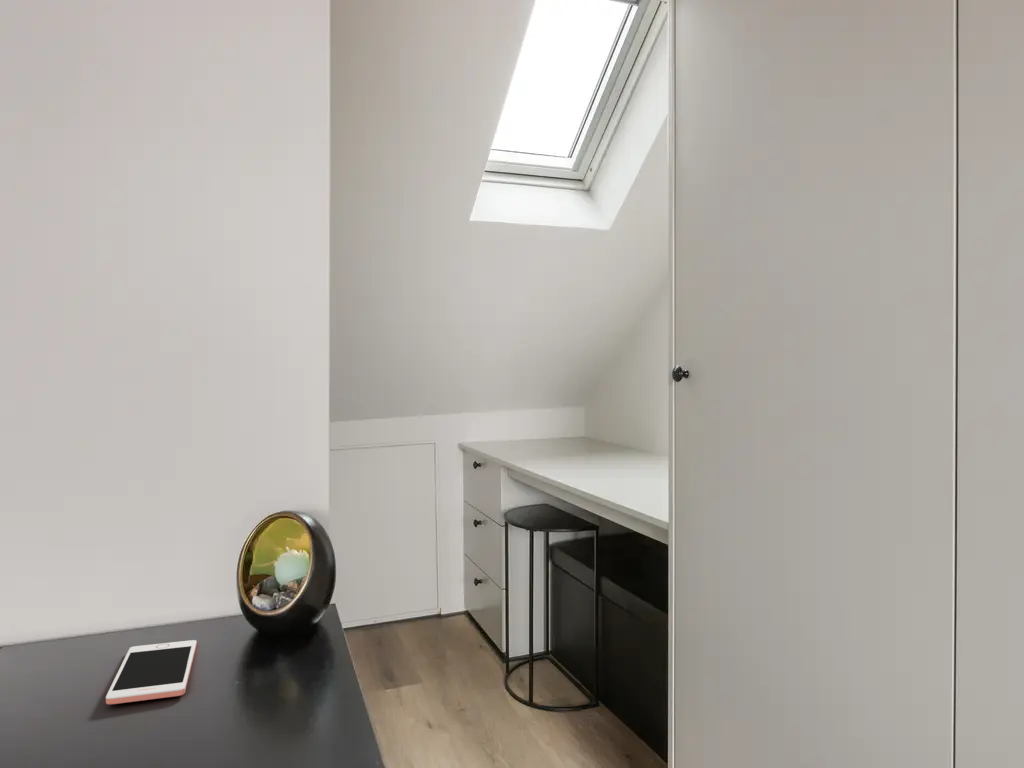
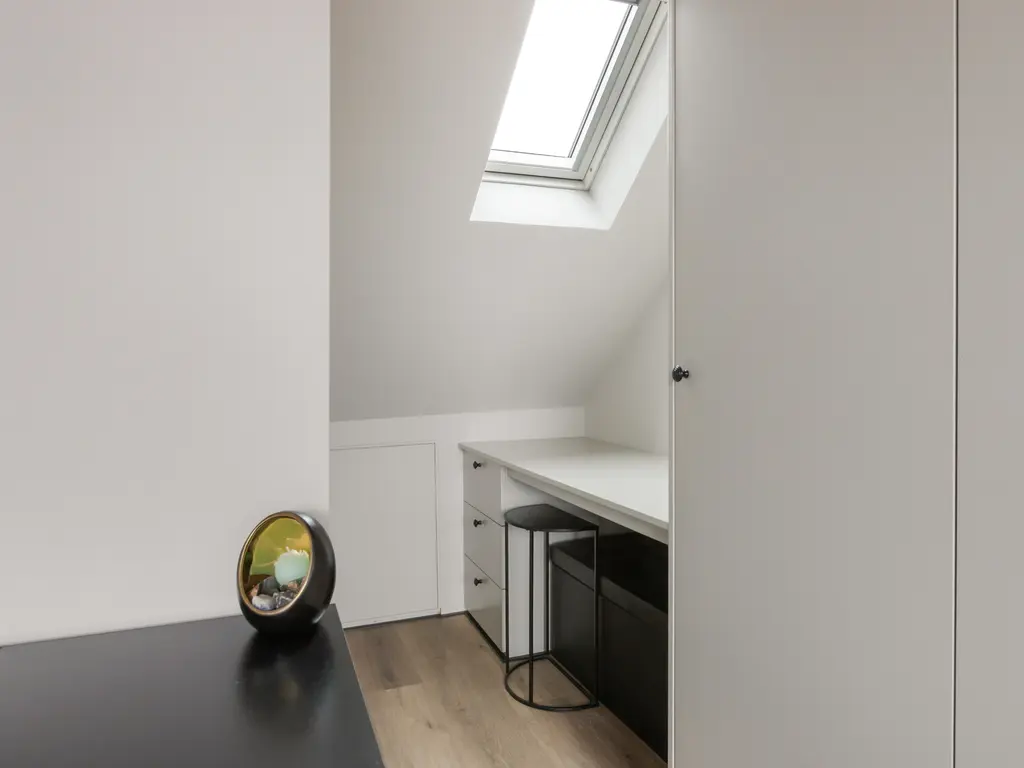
- cell phone (155, 669)
